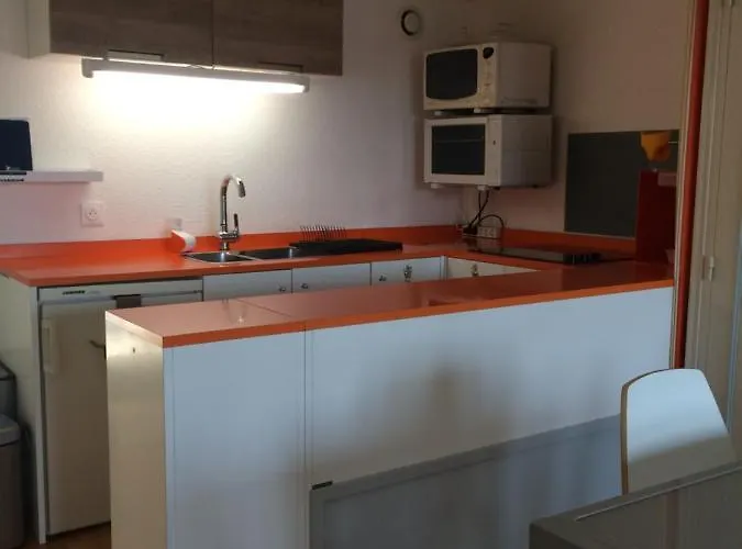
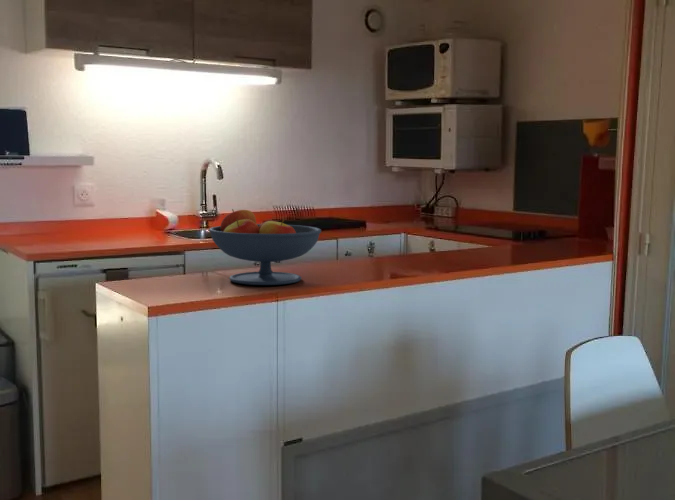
+ fruit bowl (265, 245)
